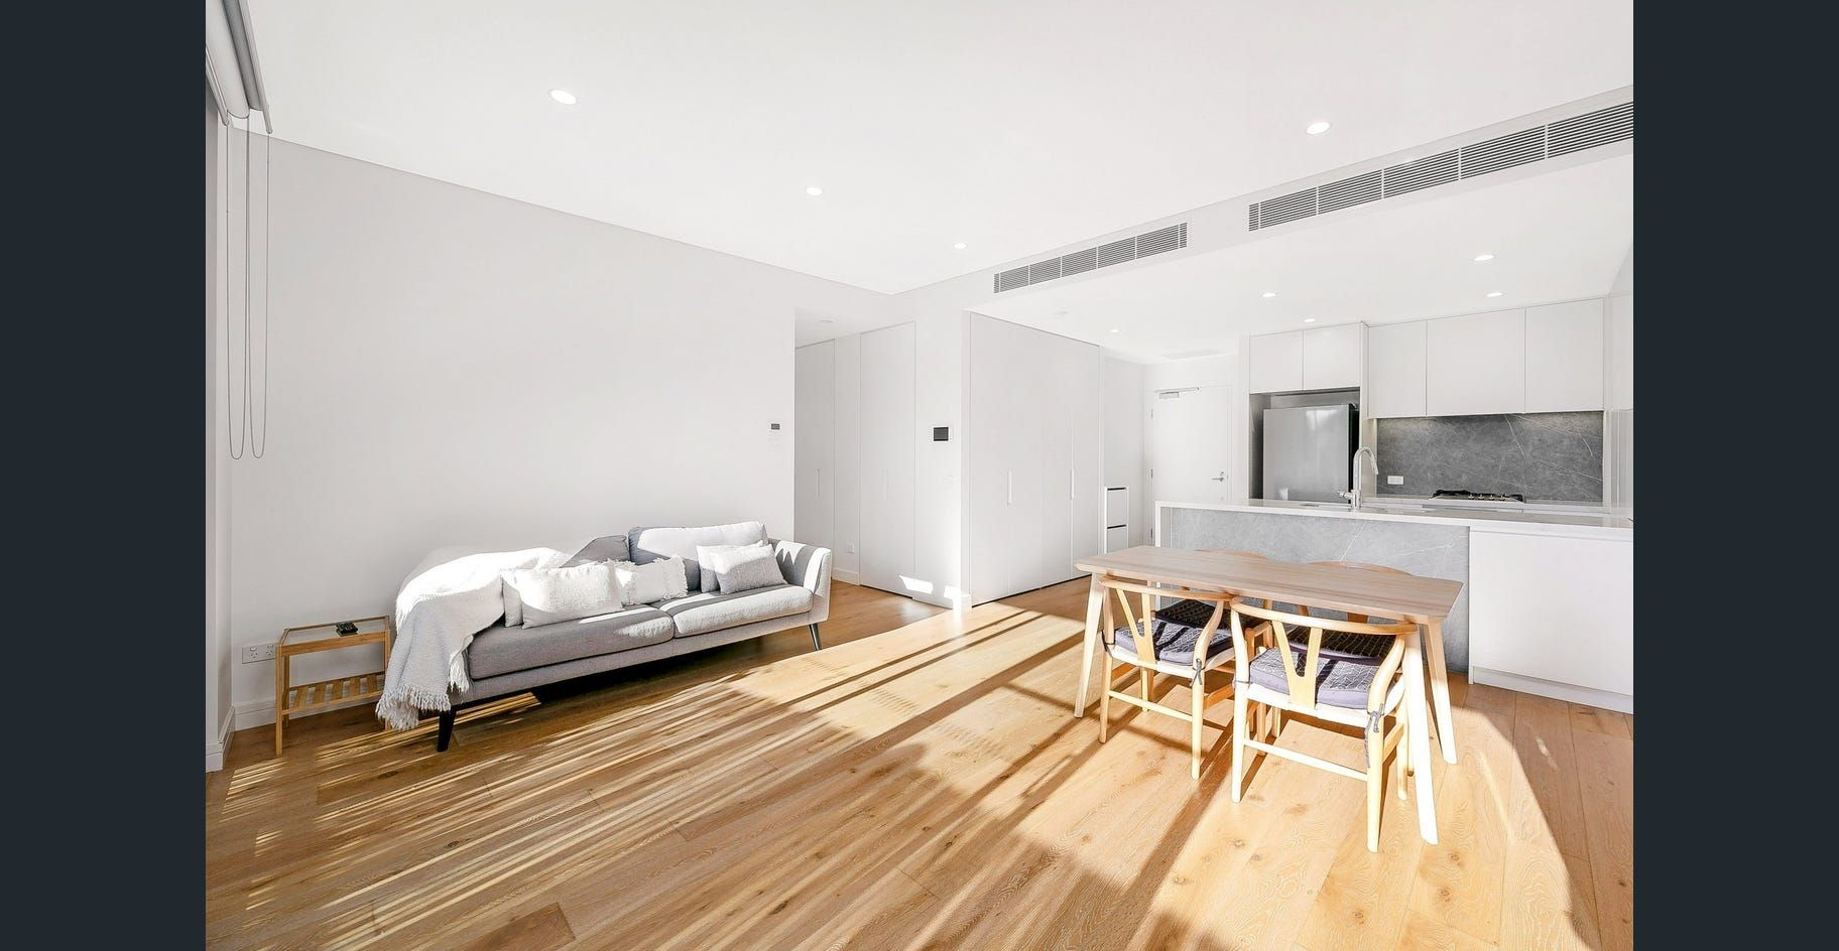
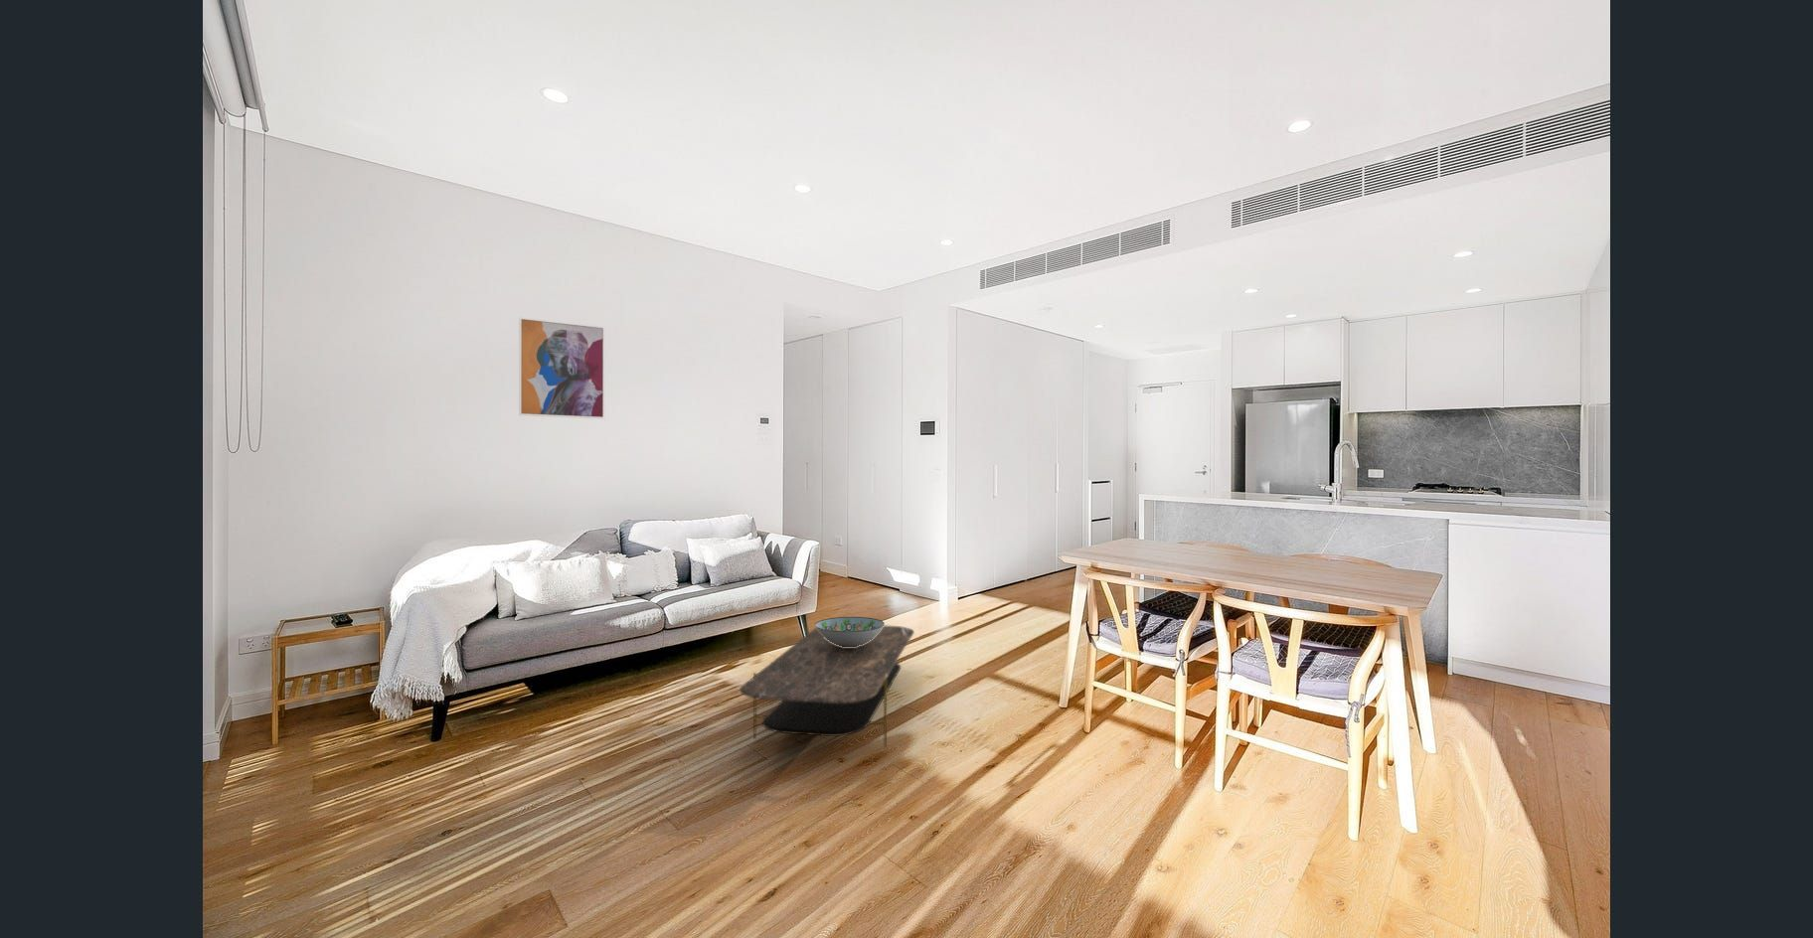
+ decorative bowl (850, 633)
+ coffee table (840, 683)
+ wall art (562, 370)
